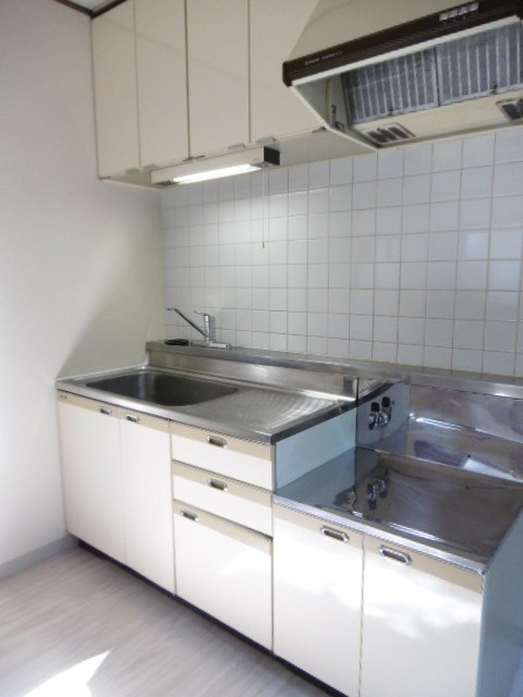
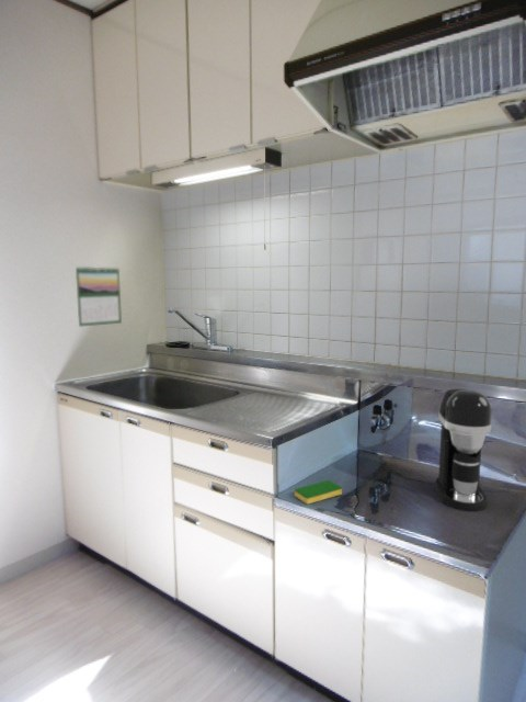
+ calendar (99, 295)
+ dish sponge (318, 491)
+ coffee maker (462, 442)
